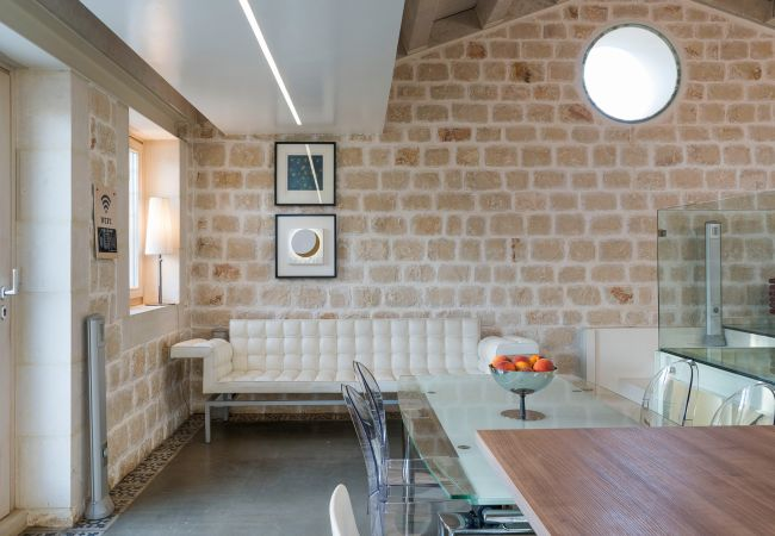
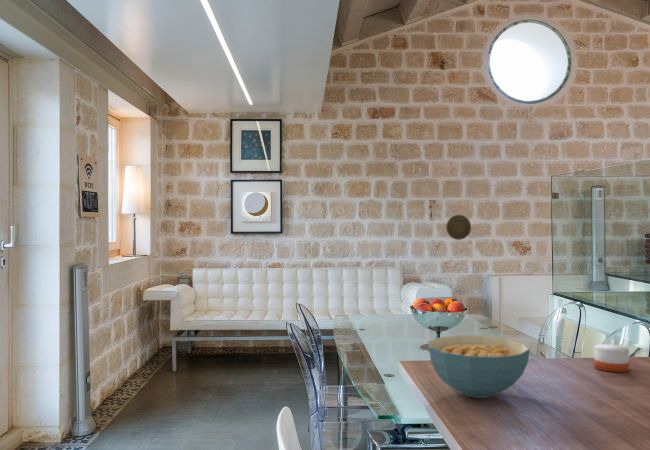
+ cereal bowl (477, 369)
+ candle (611, 346)
+ decorative plate (459, 227)
